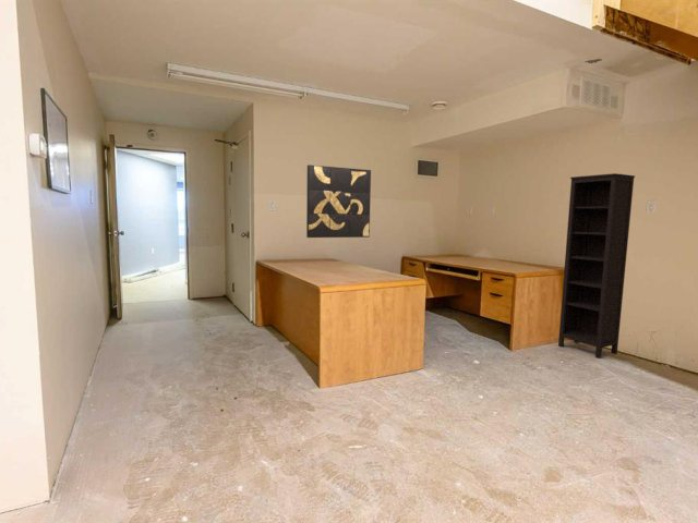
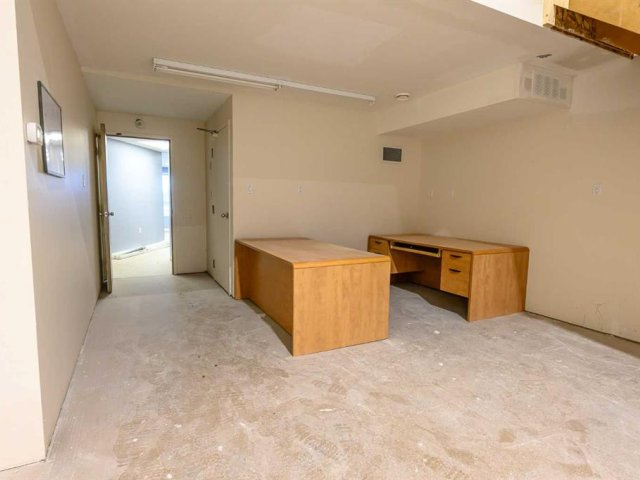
- wall art (339, 203)
- bookcase (593, 265)
